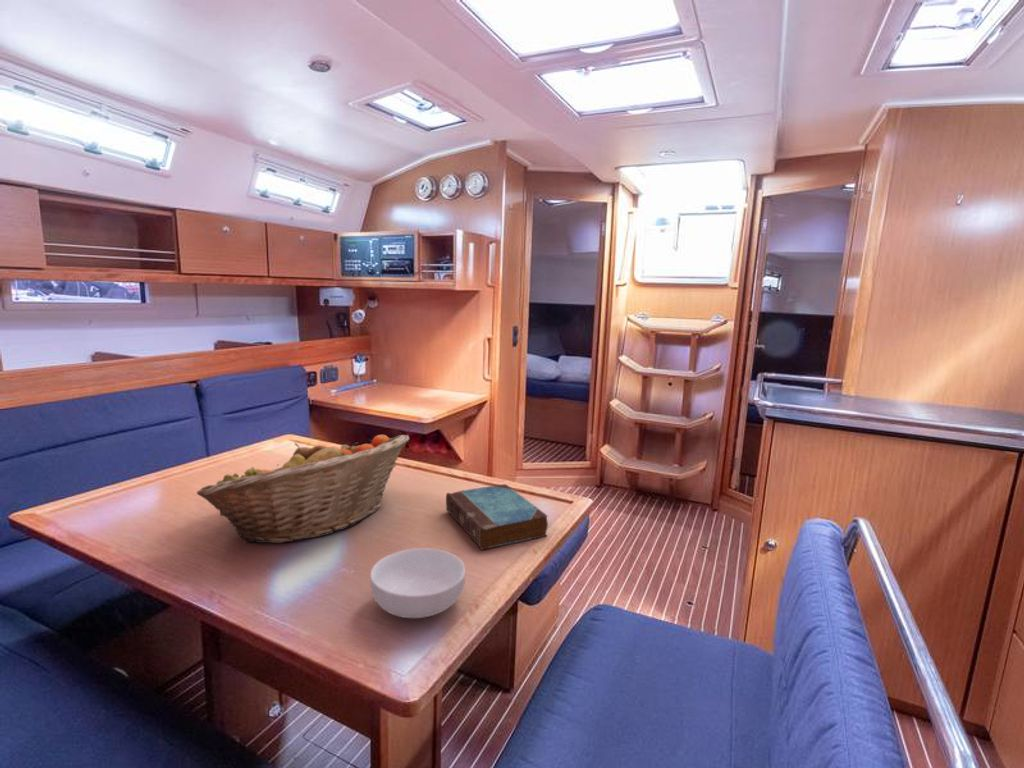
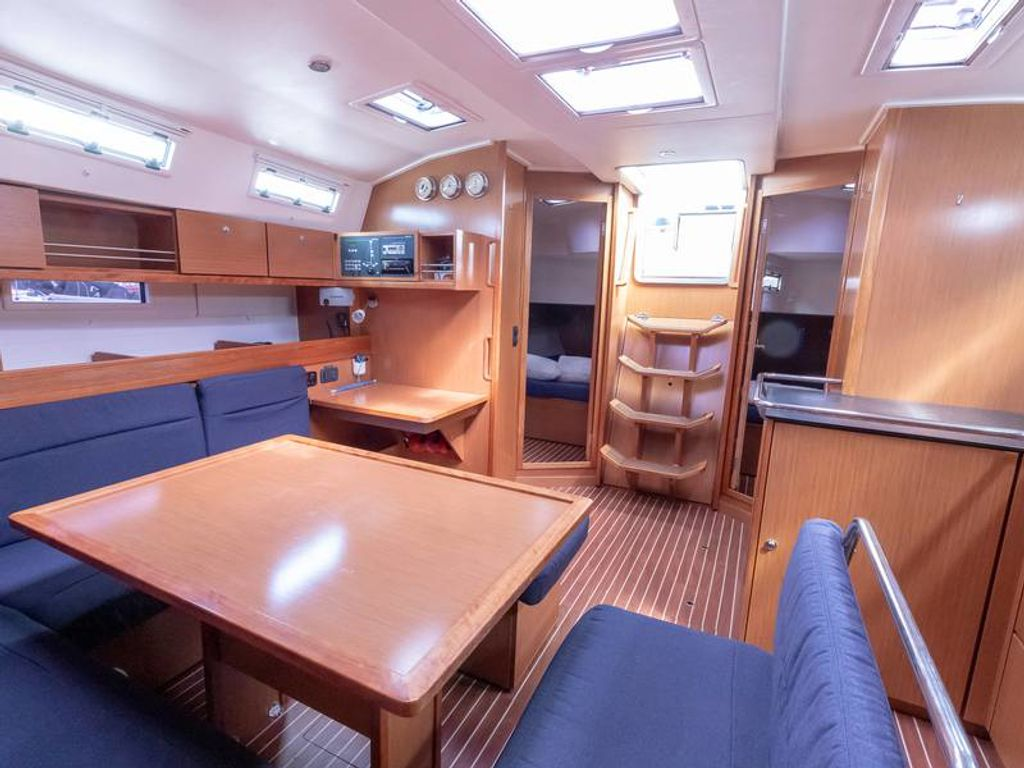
- fruit basket (315, 477)
- cereal bowl (418, 587)
- book (494, 513)
